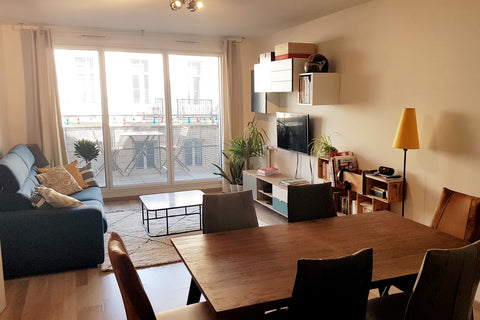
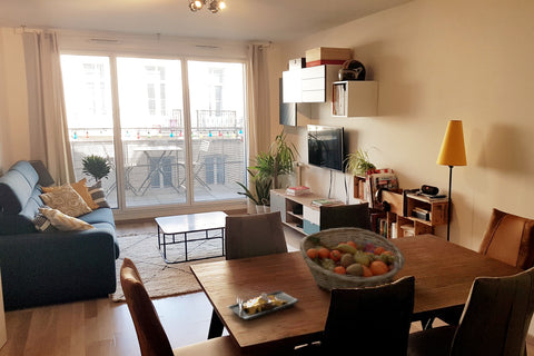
+ fruit basket (350, 259)
+ plate (260, 299)
